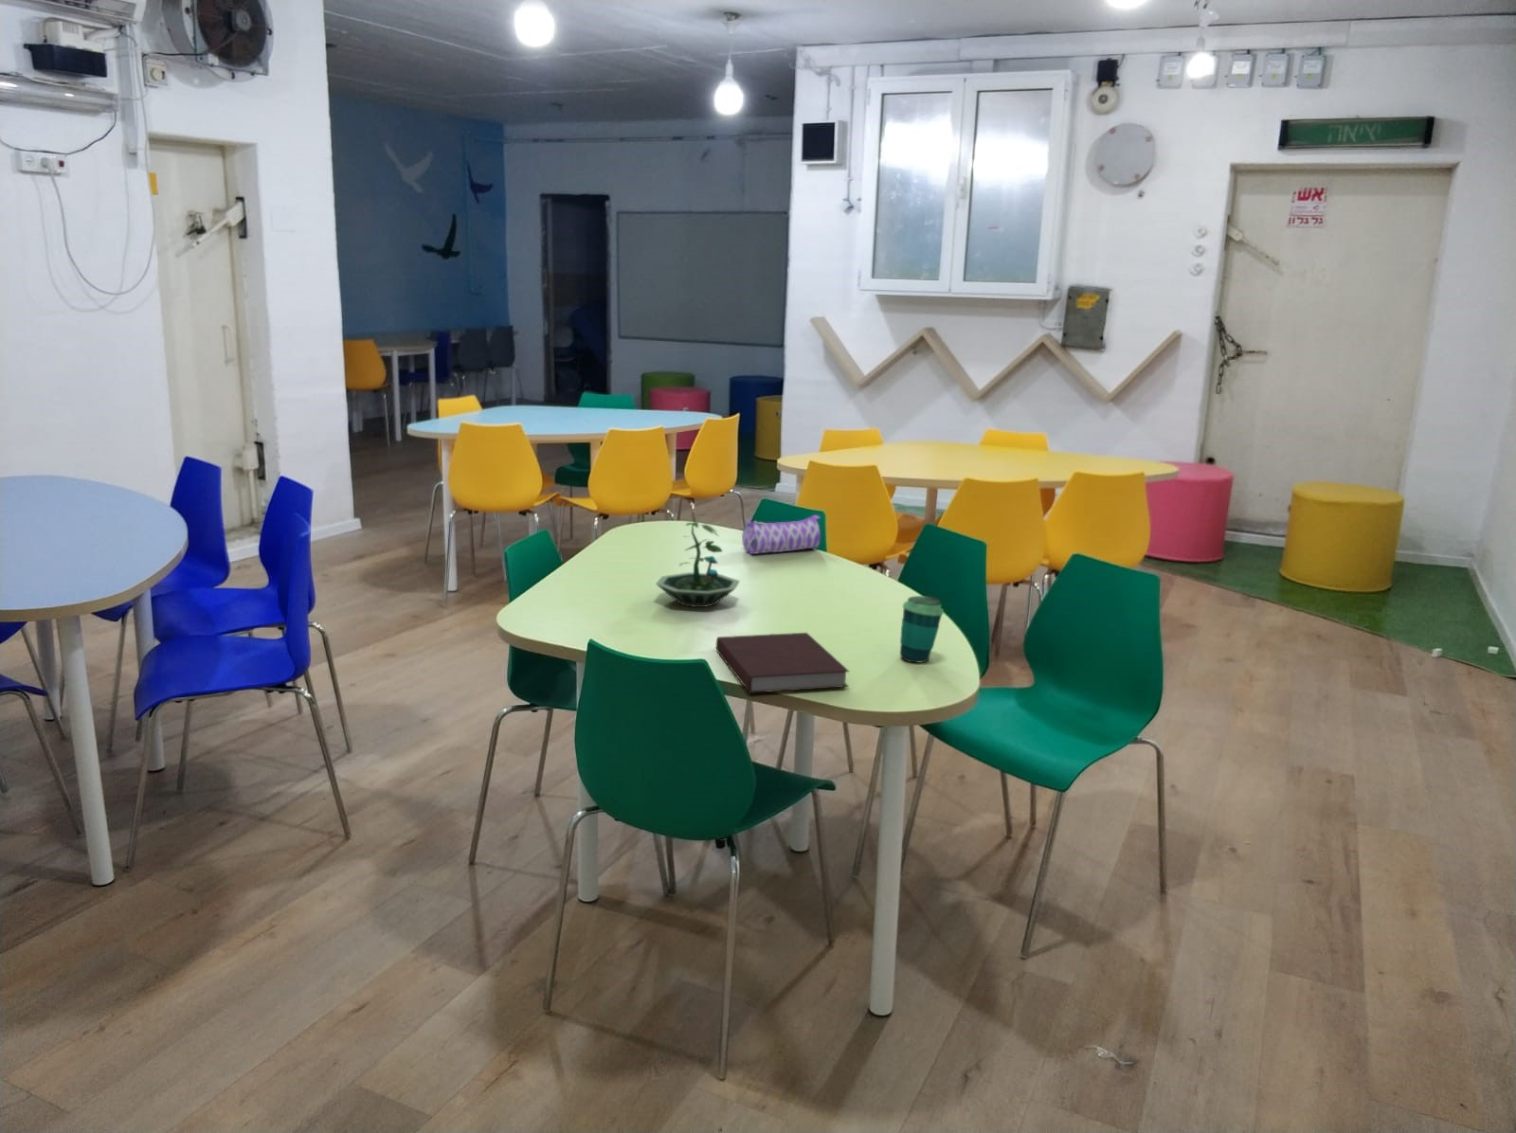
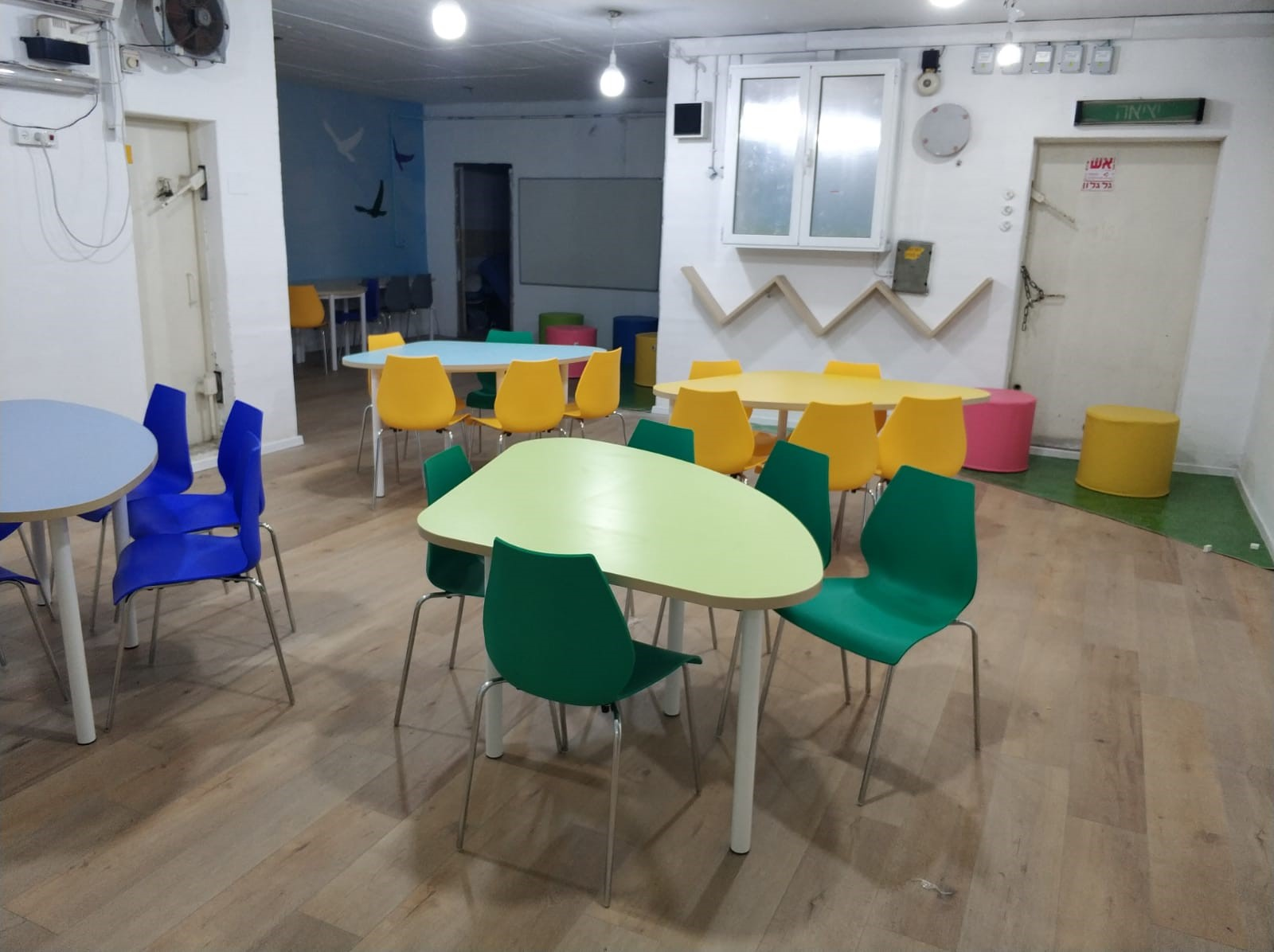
- pencil case (781, 534)
- cup (921, 630)
- notebook (779, 661)
- terrarium (696, 539)
